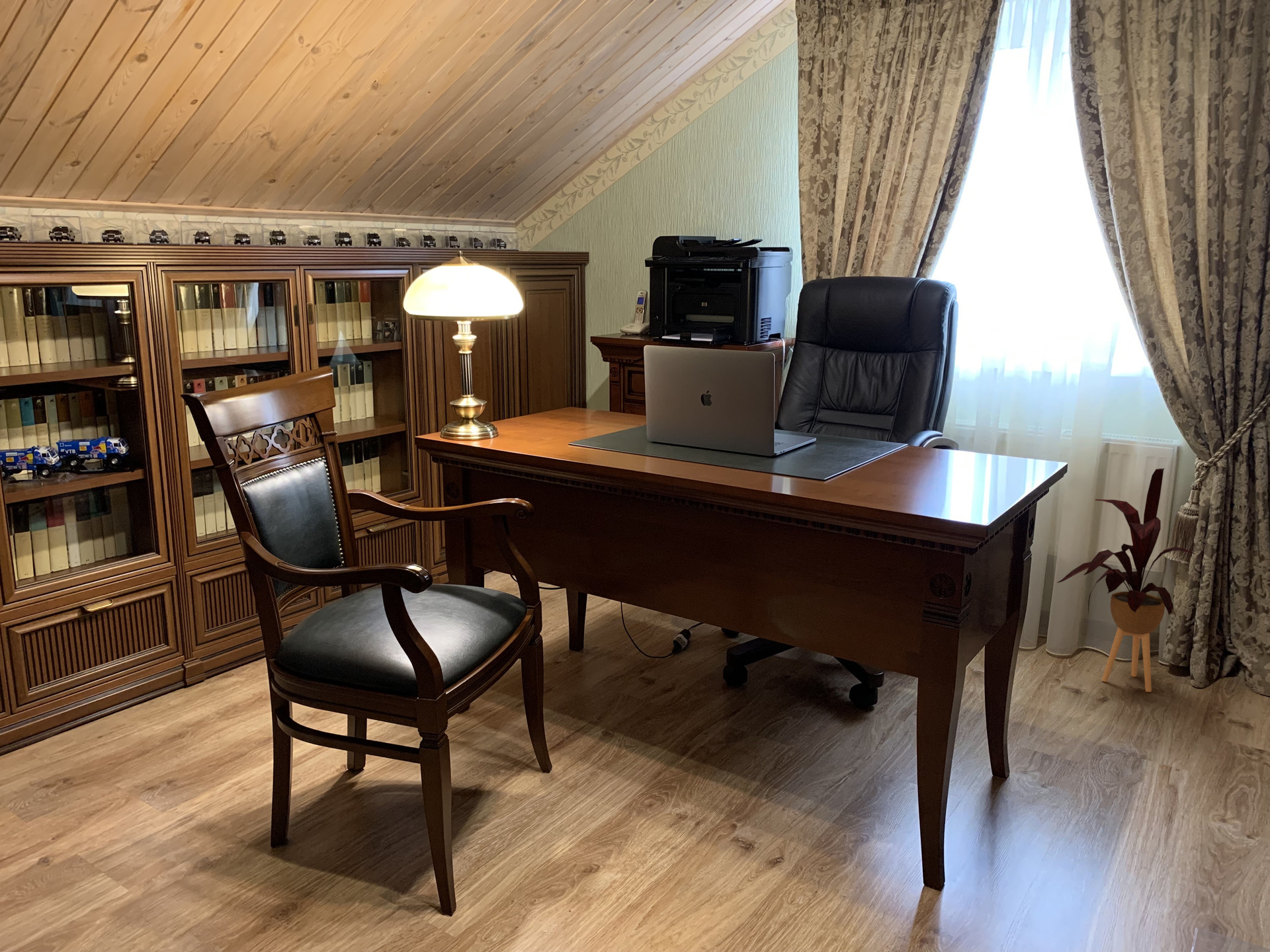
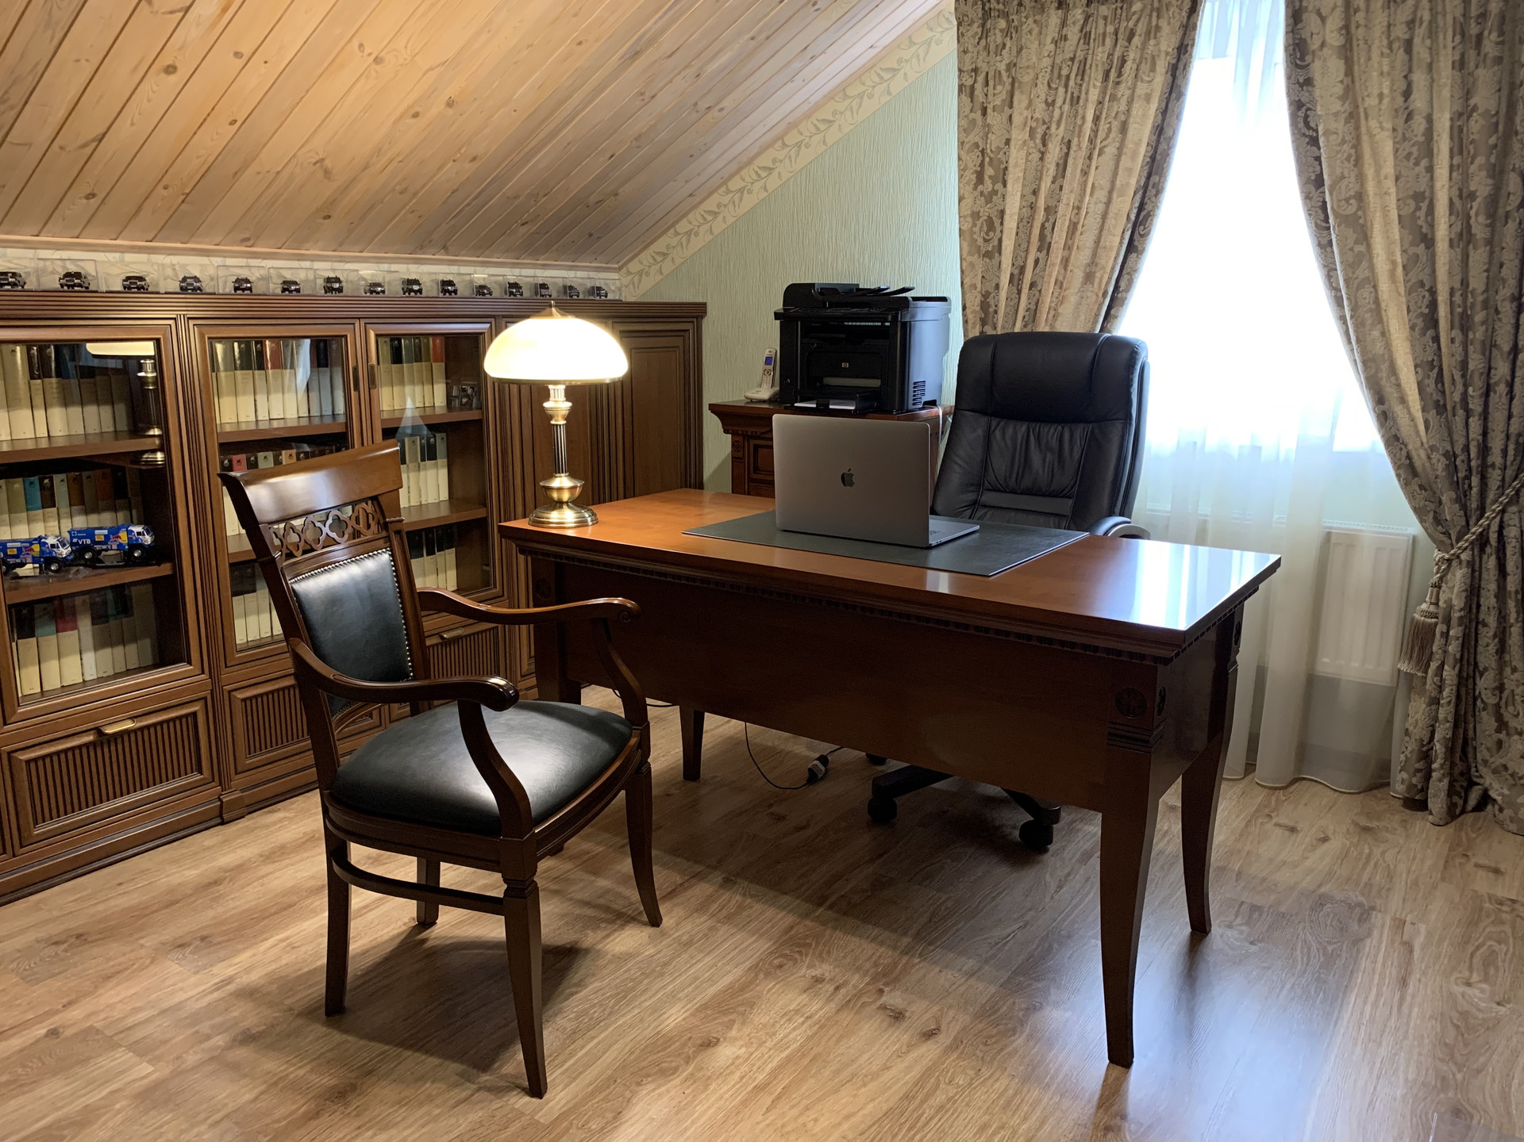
- house plant (1126, 575)
